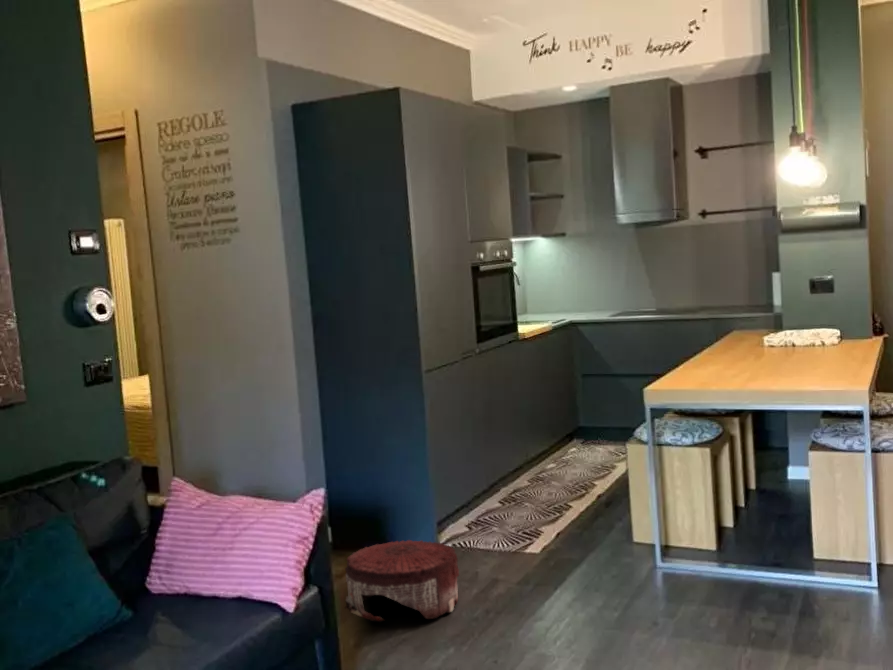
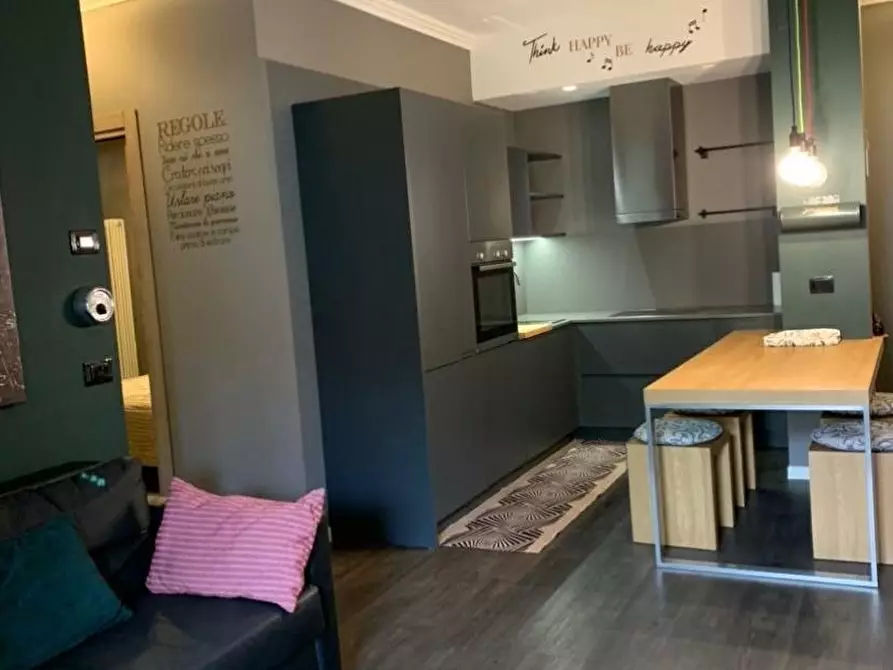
- pouf (400, 577)
